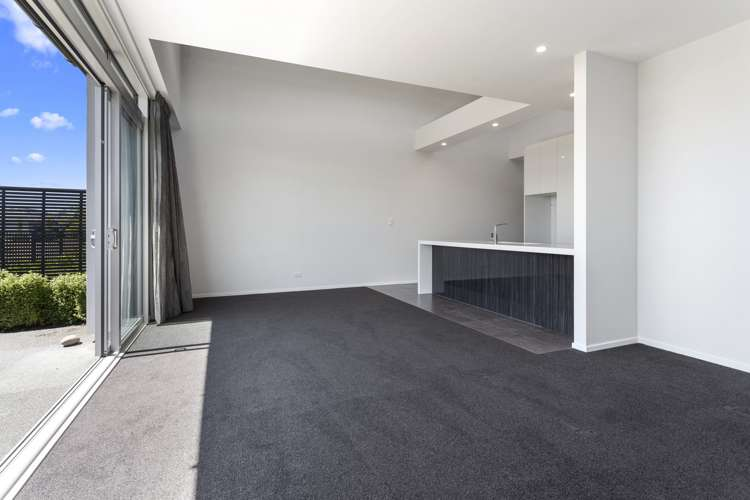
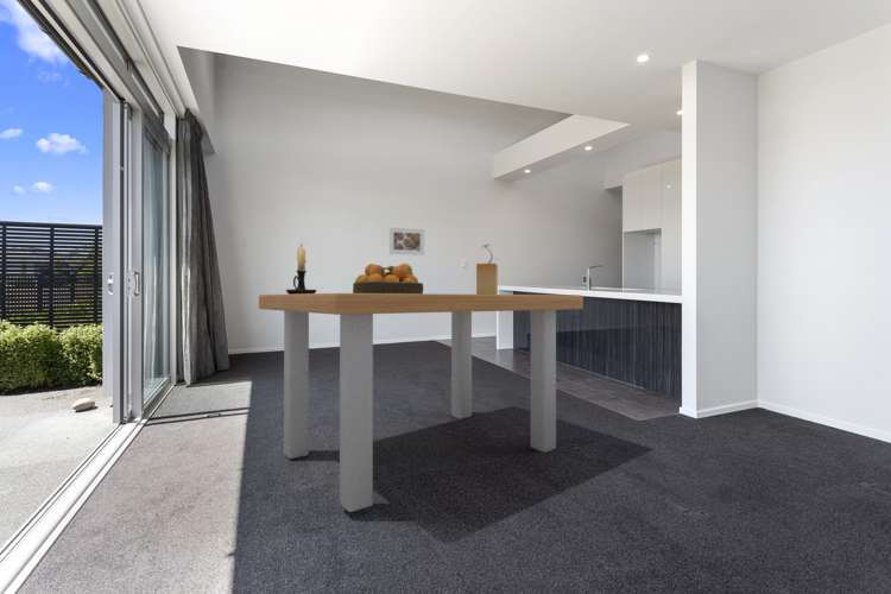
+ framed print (406, 241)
+ potted plant (487, 268)
+ candle holder (299, 266)
+ dining table (451, 372)
+ fruit bowl (388, 278)
